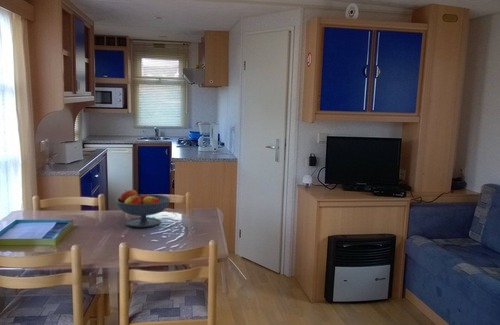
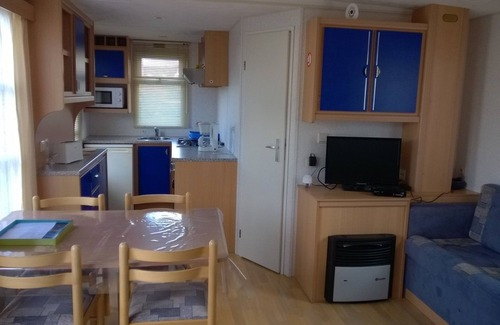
- fruit bowl (143, 206)
